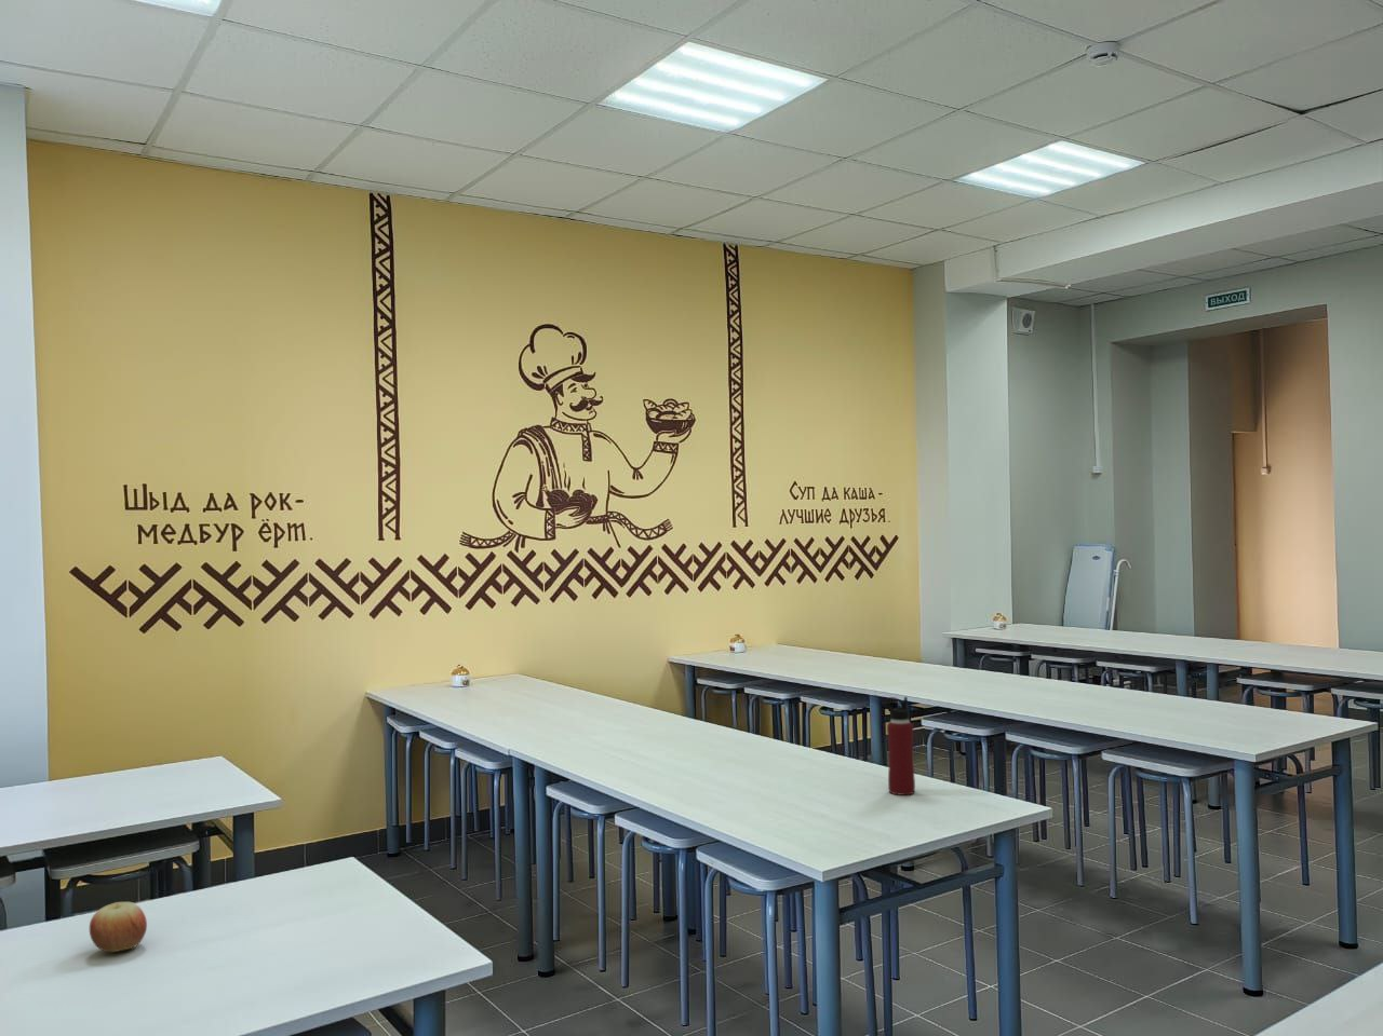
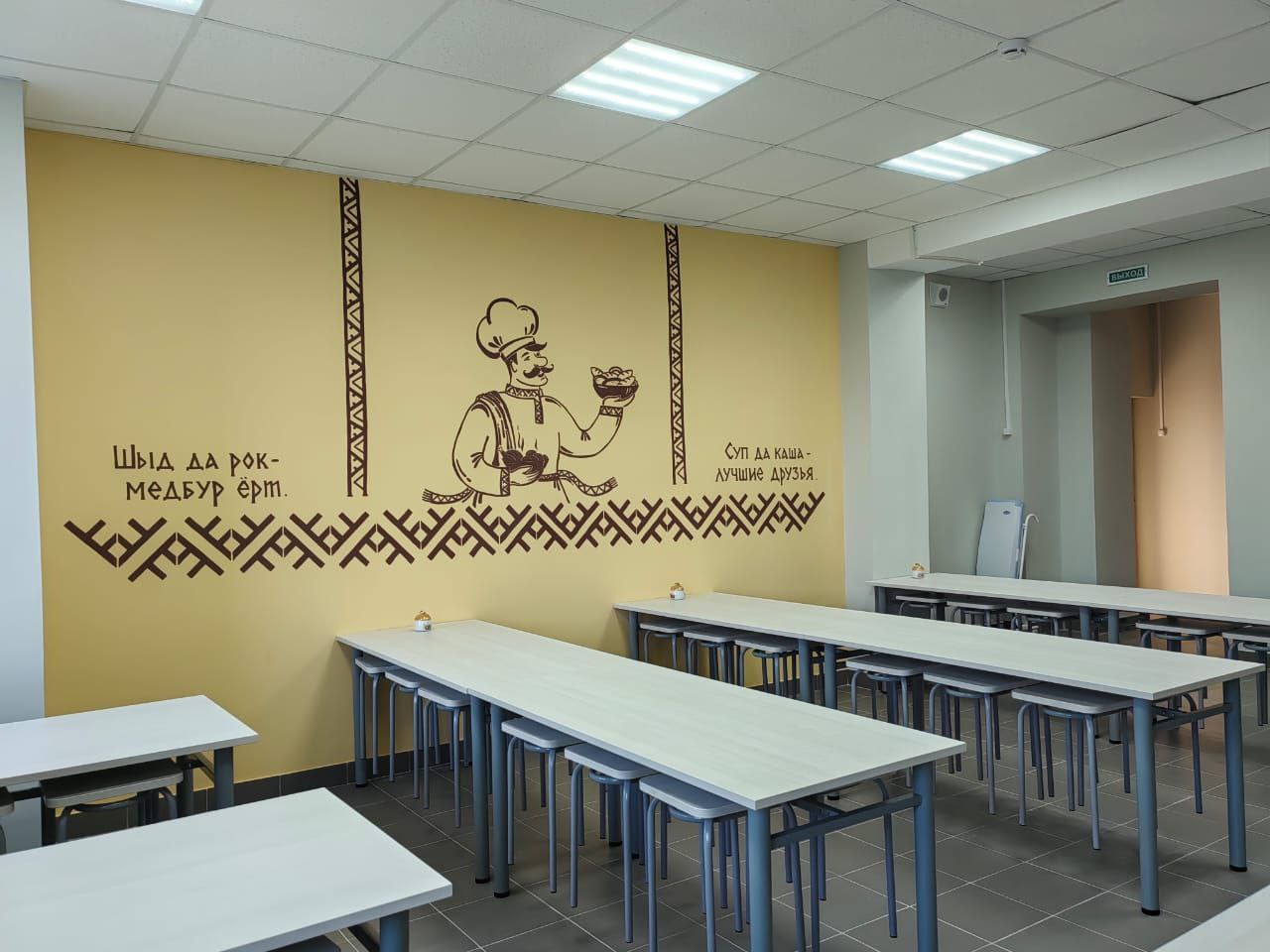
- apple (117, 926)
- water bottle (899, 743)
